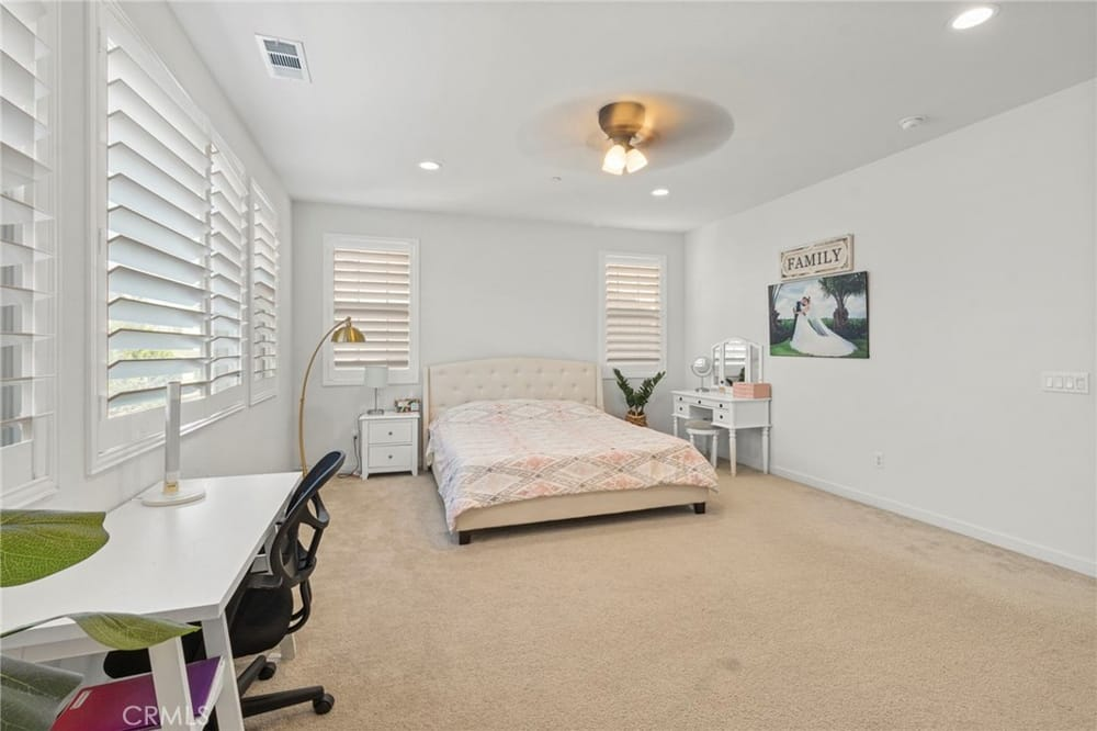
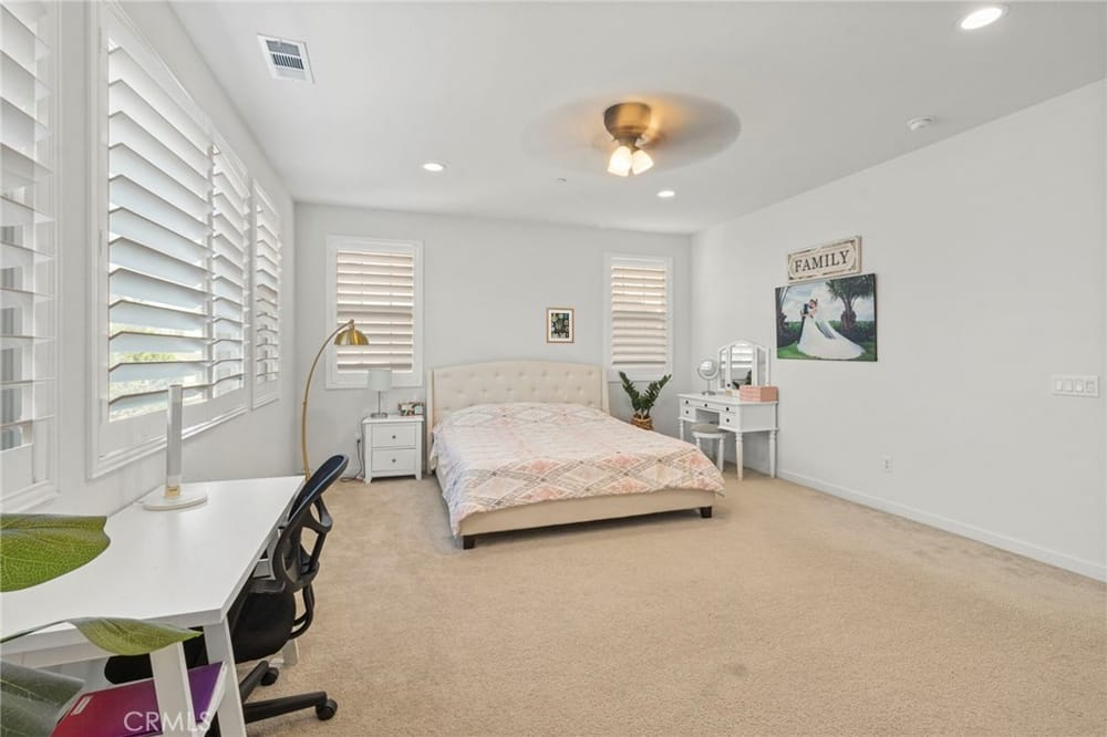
+ wall art (560, 325)
